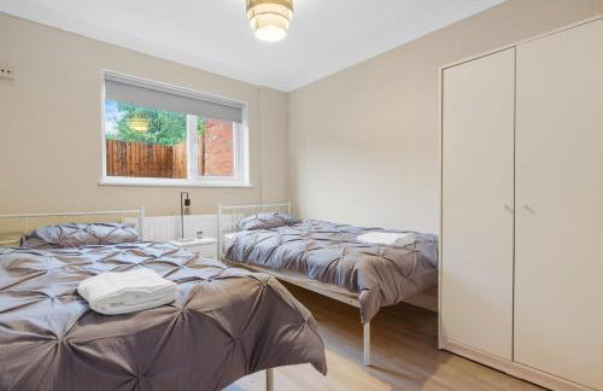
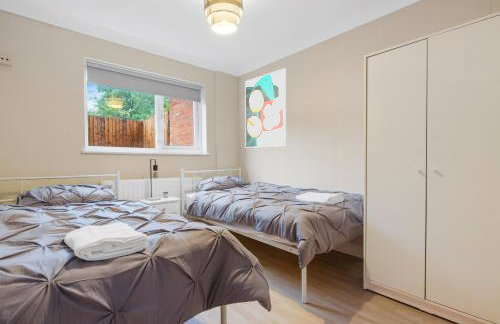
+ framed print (263, 111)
